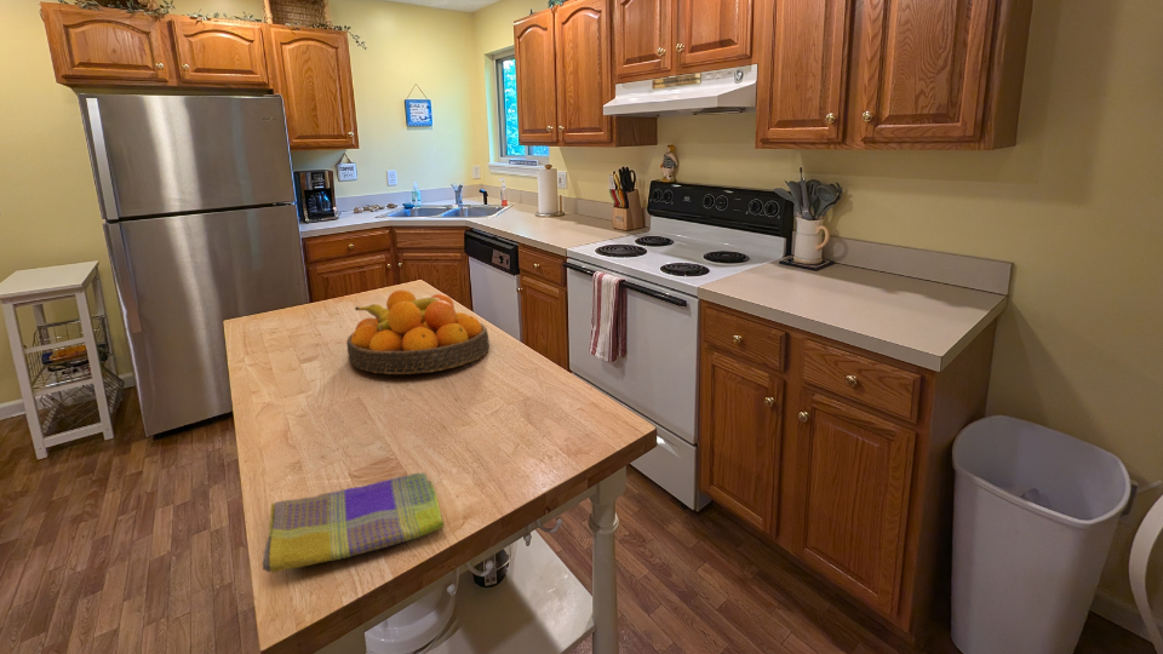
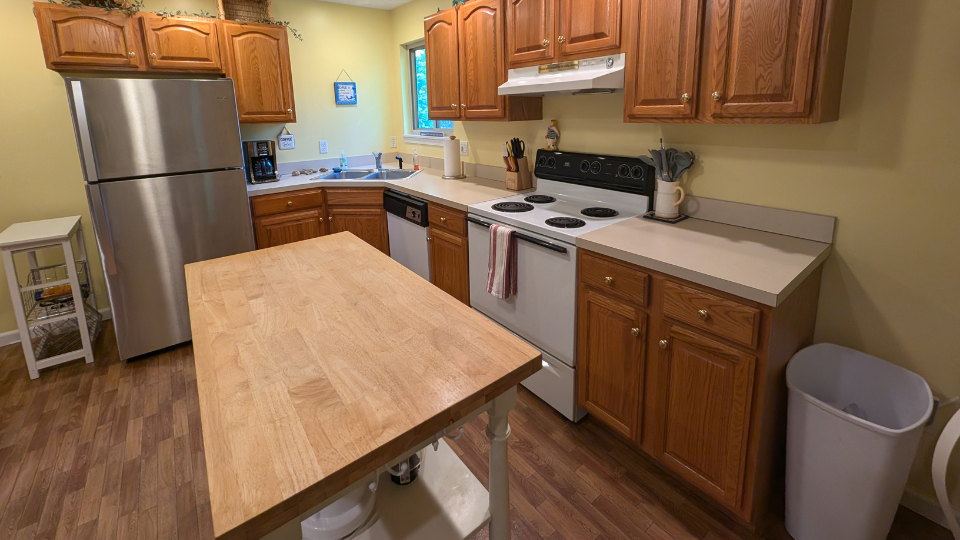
- dish towel (355, 516)
- fruit bowl (418, 323)
